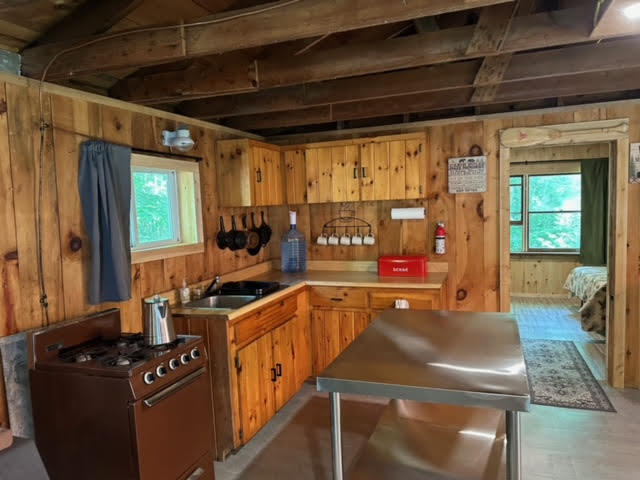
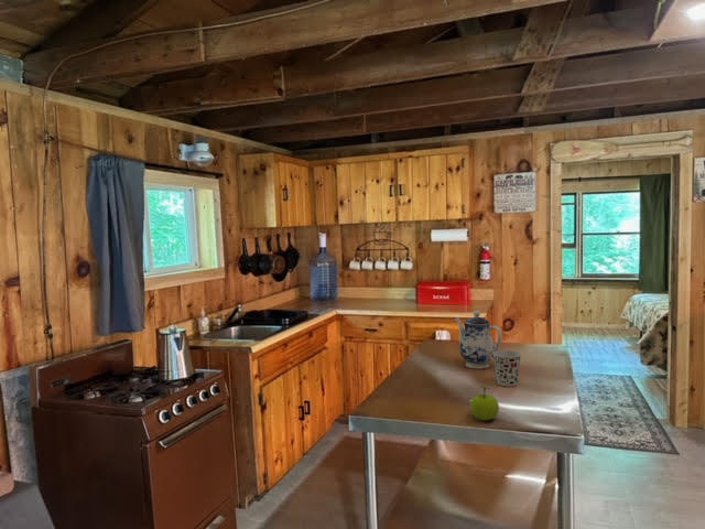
+ fruit (485, 401)
+ cup (507, 368)
+ teapot (477, 337)
